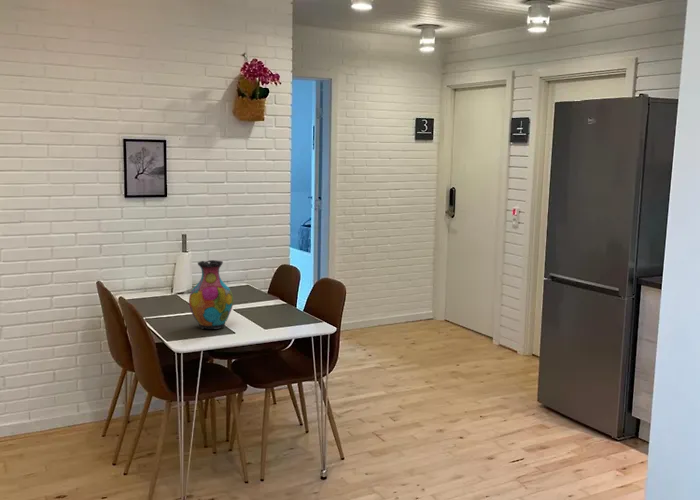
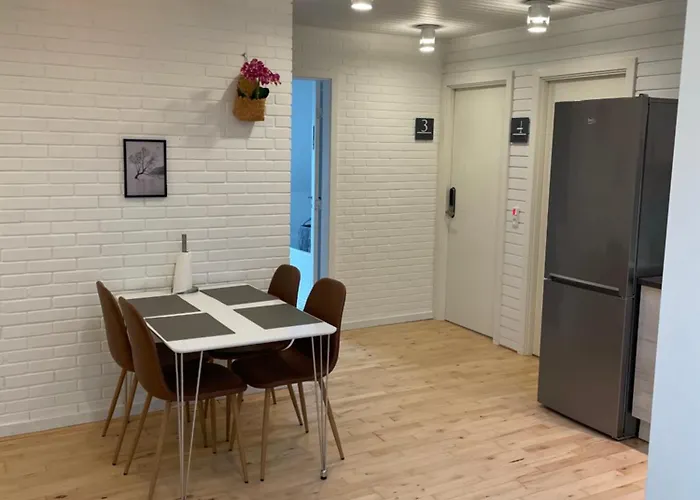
- vase (211, 294)
